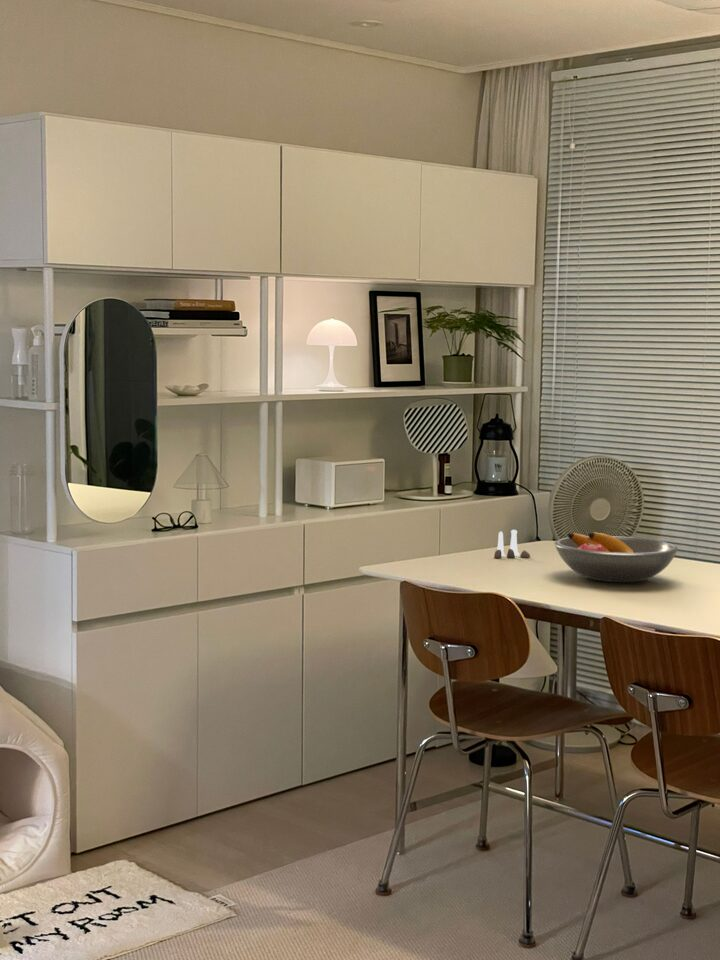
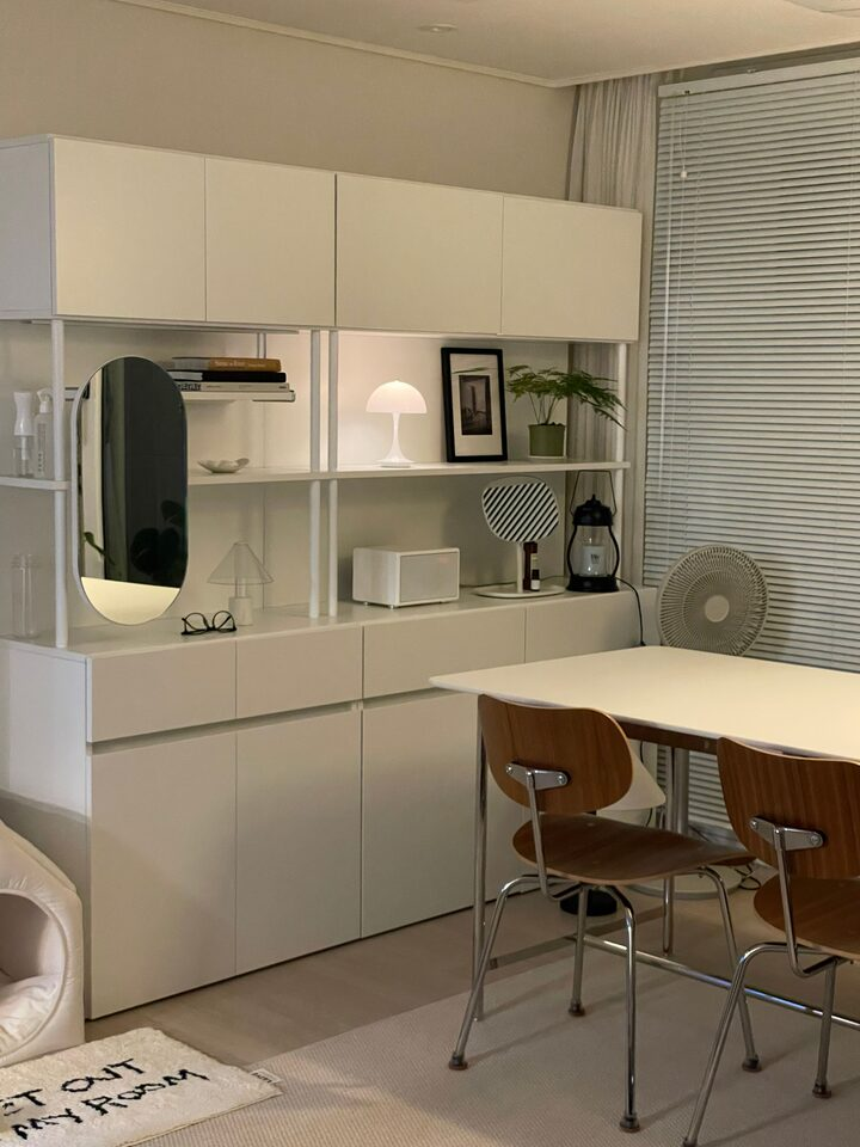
- fruit bowl (615, 557)
- salt and pepper shaker set (511, 543)
